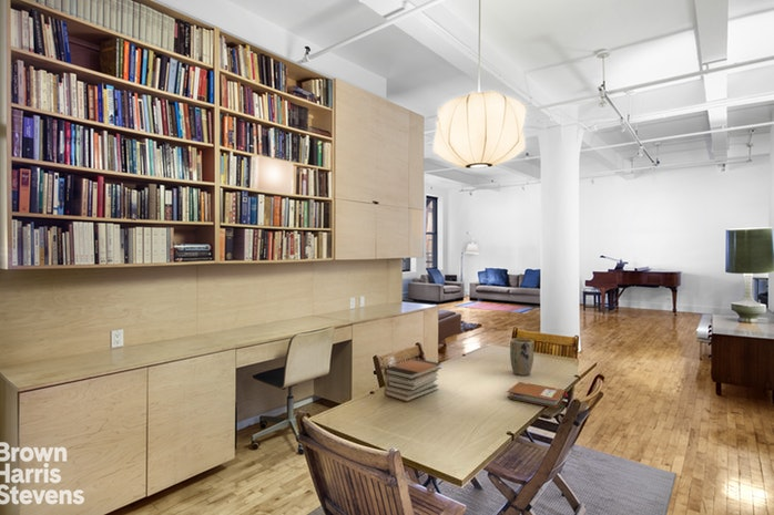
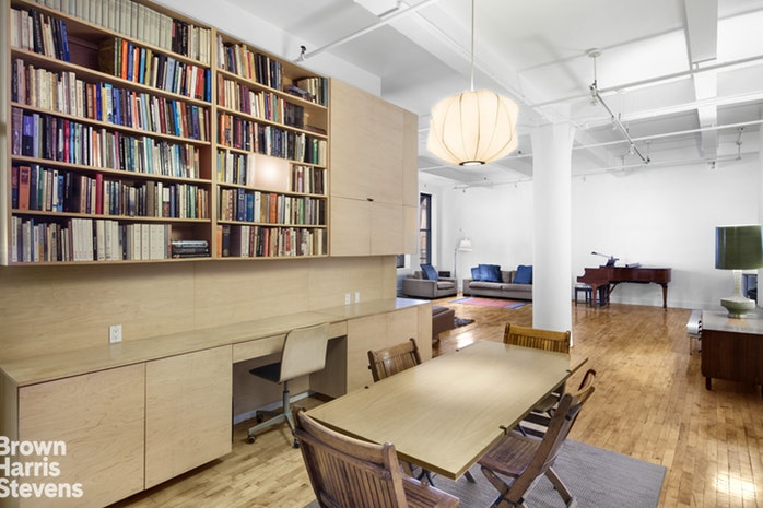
- plant pot (521, 357)
- book stack (413, 379)
- notebook (538, 393)
